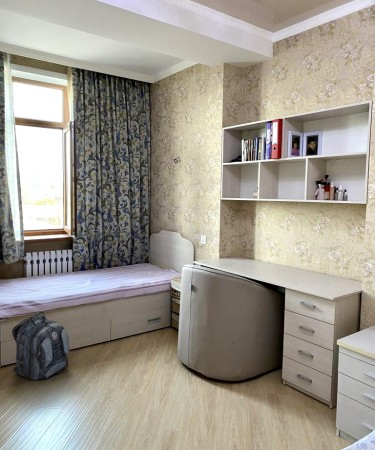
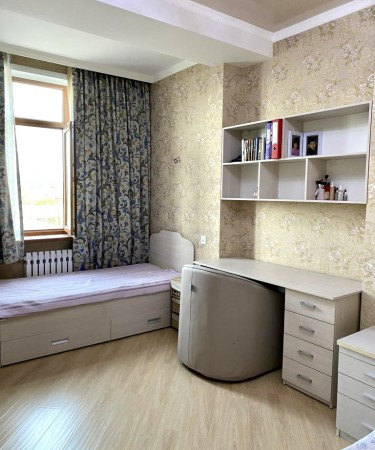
- backpack (40, 340)
